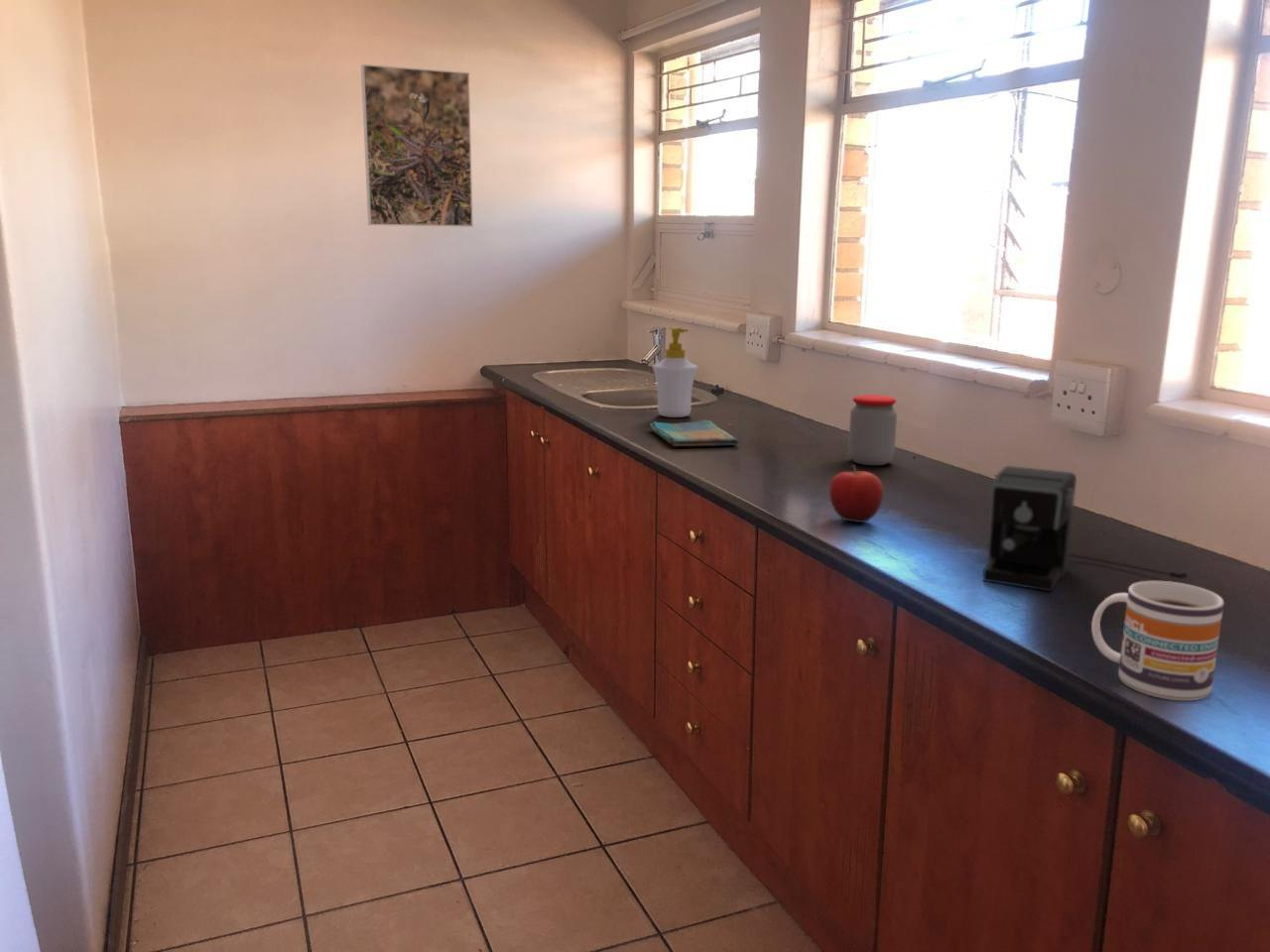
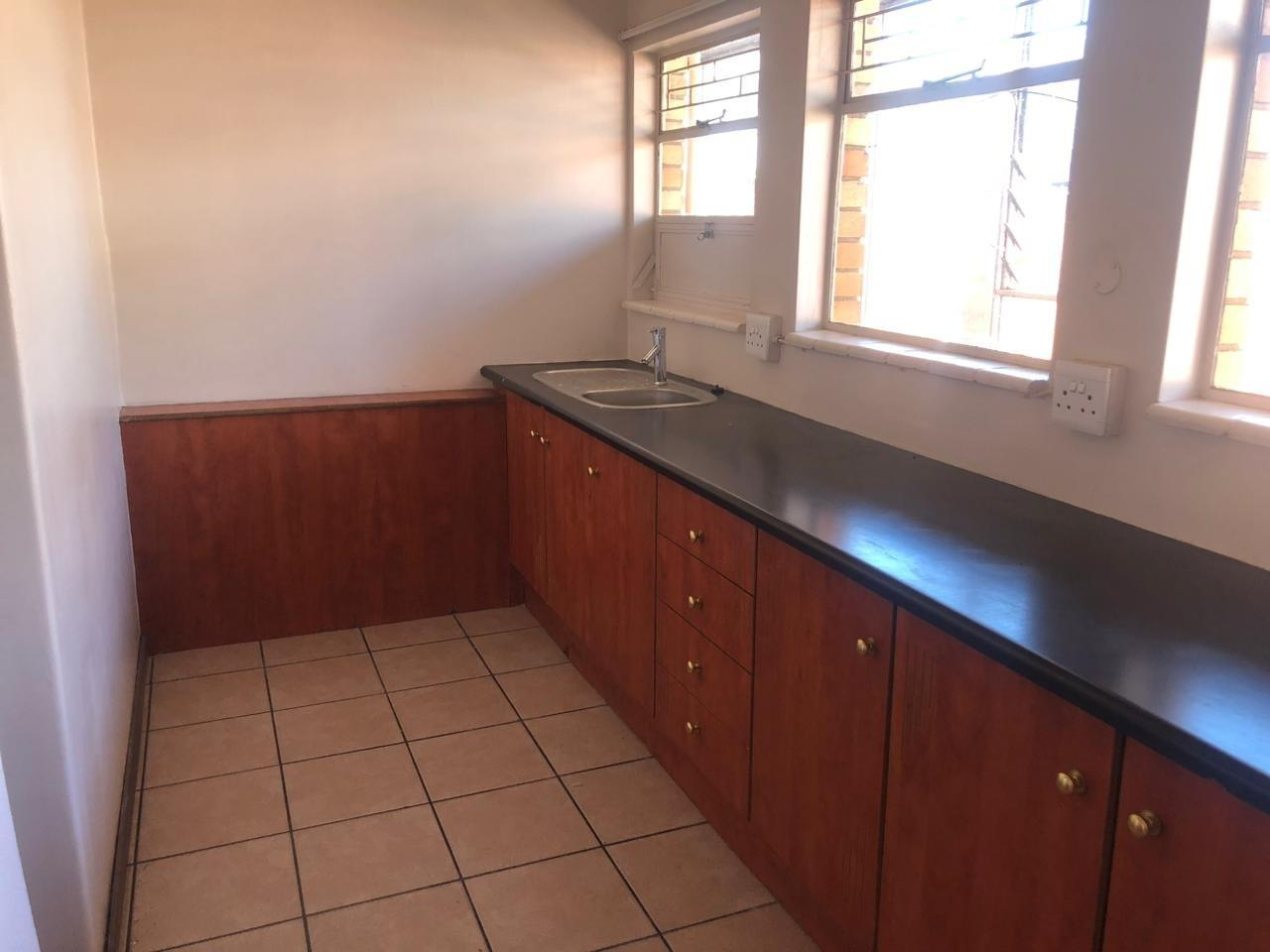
- coffee maker (1071, 527)
- mug (1160, 636)
- soap bottle (675, 371)
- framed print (419, 149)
- fruit (856, 493)
- dish towel (693, 432)
- jar (872, 429)
